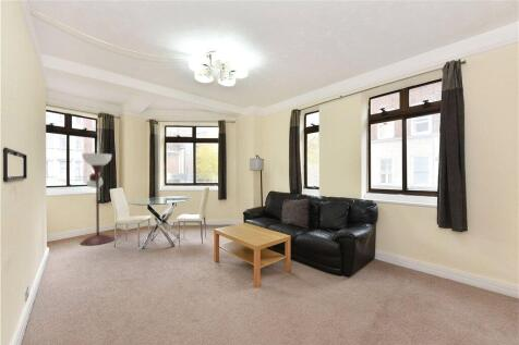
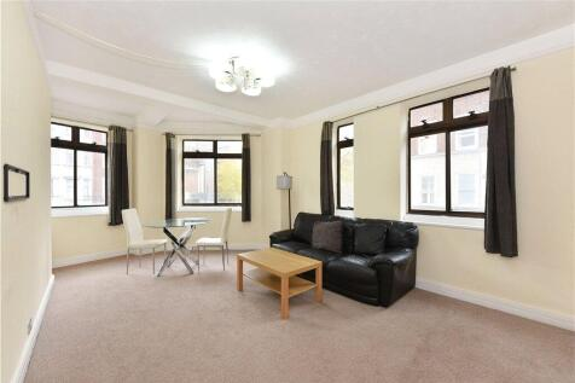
- floor lamp (96, 197)
